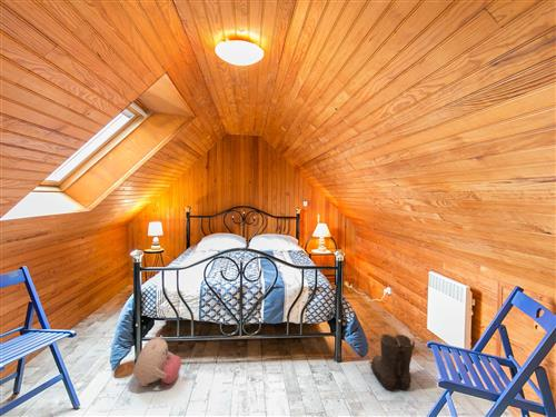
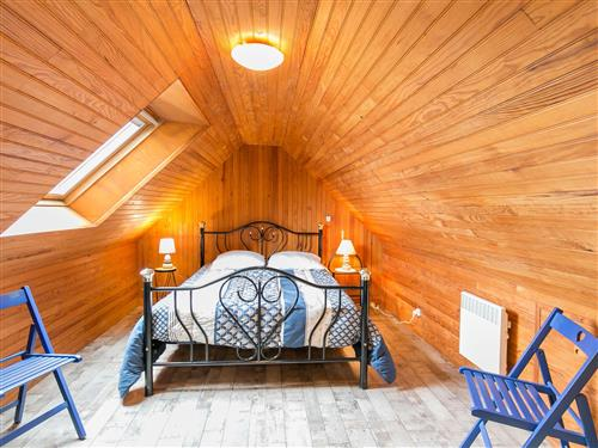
- plush toy (157, 360)
- boots (391, 355)
